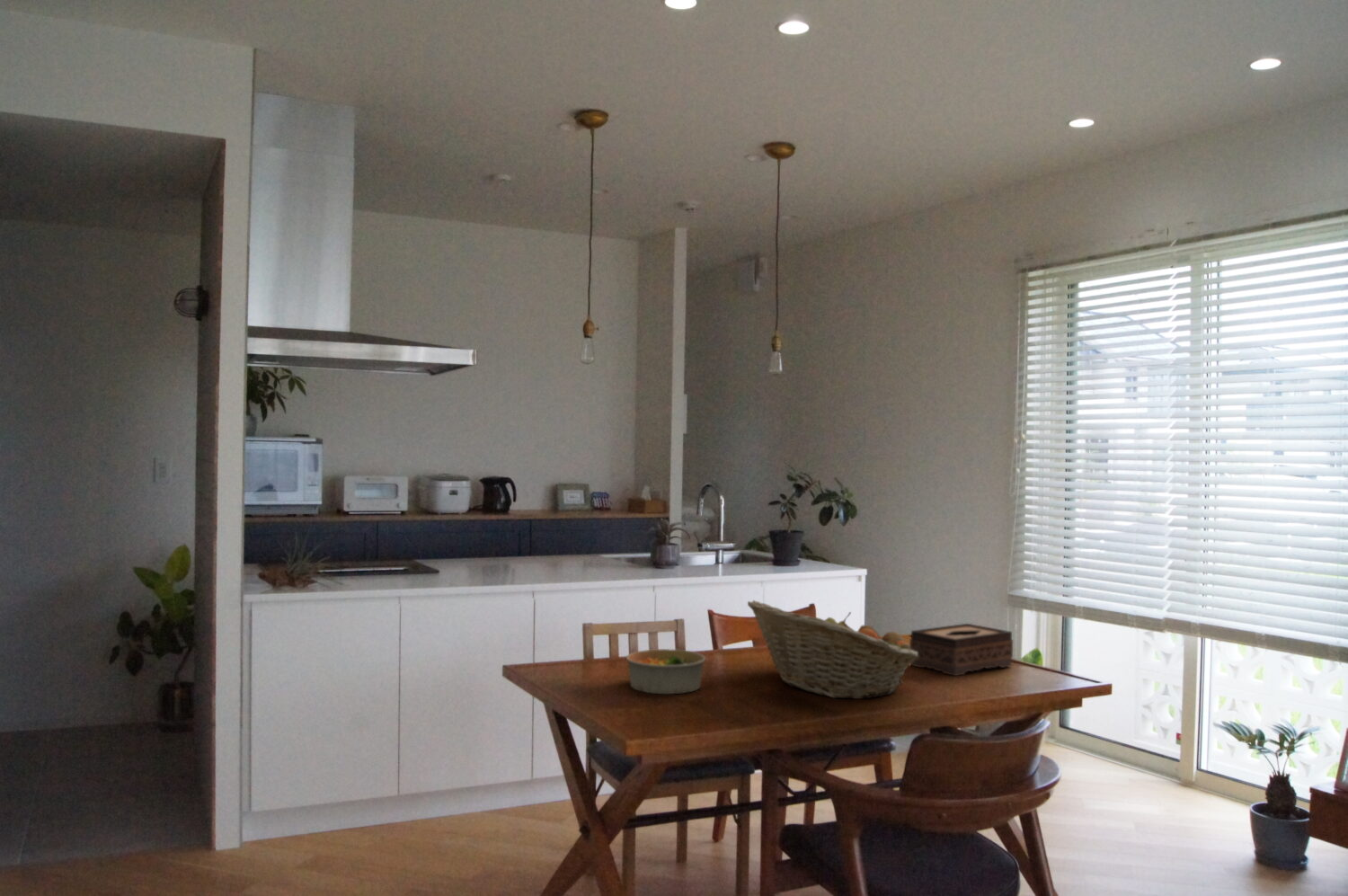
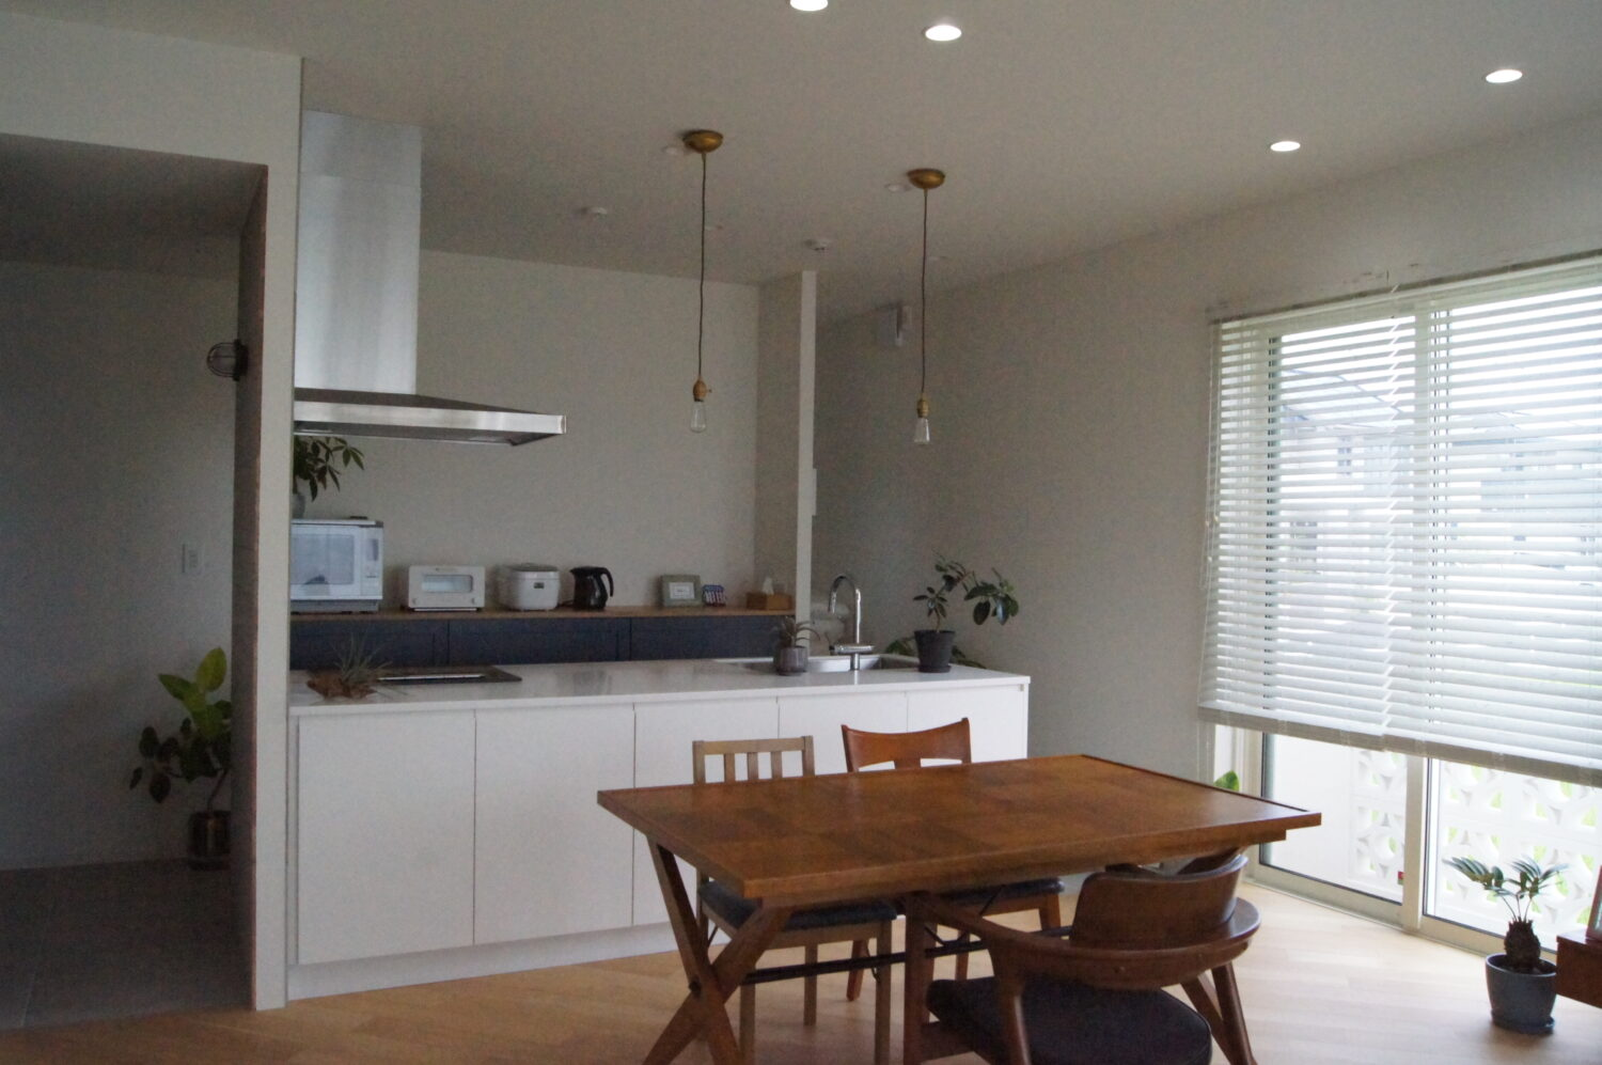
- bowl (665, 670)
- fruit basket (829, 643)
- tissue box (961, 648)
